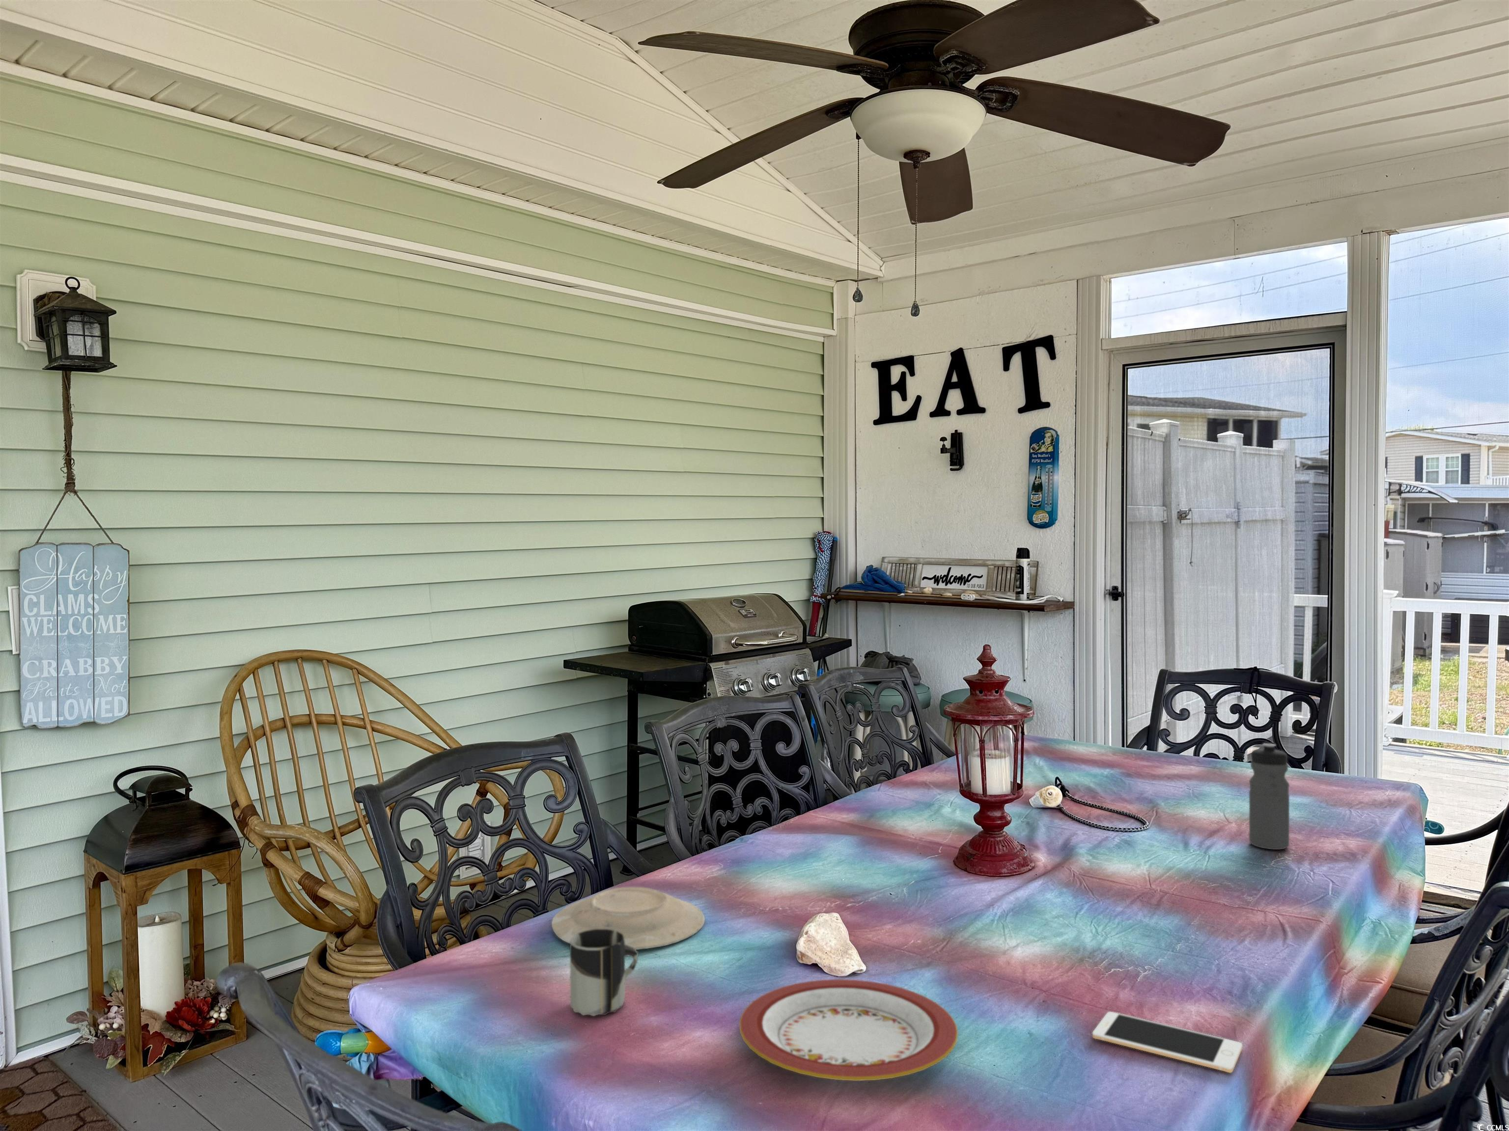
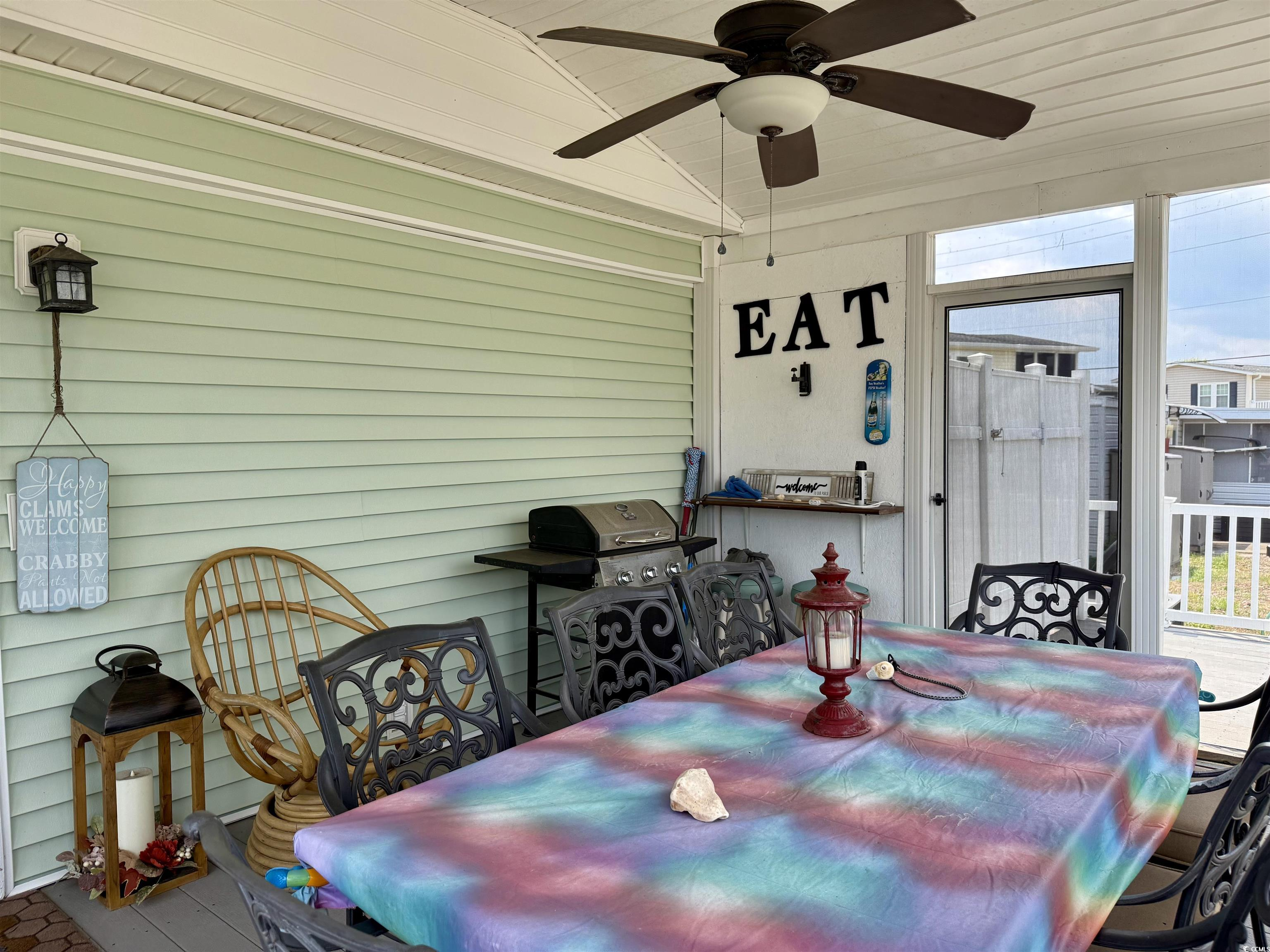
- water bottle (1269, 795)
- cup (606, 969)
- plate (847, 1032)
- plate (629, 910)
- cell phone (1166, 1041)
